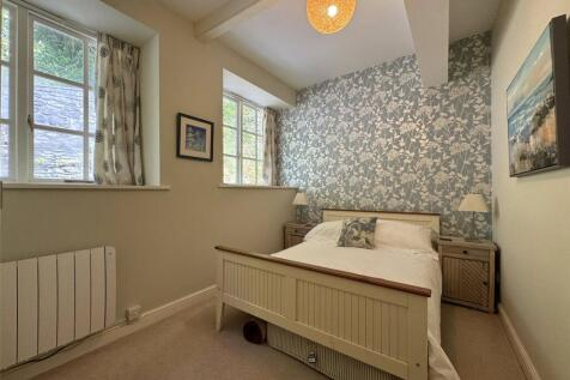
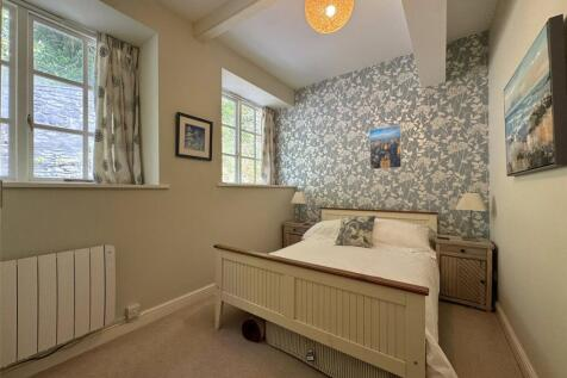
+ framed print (385, 148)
